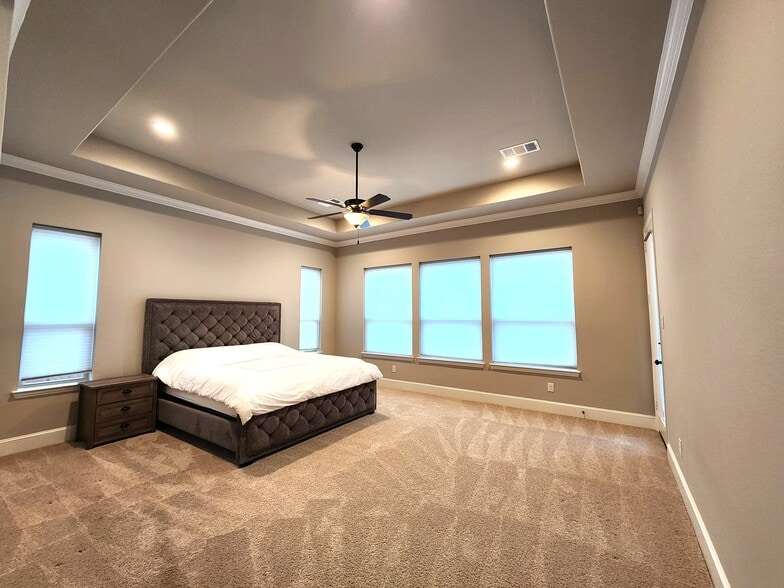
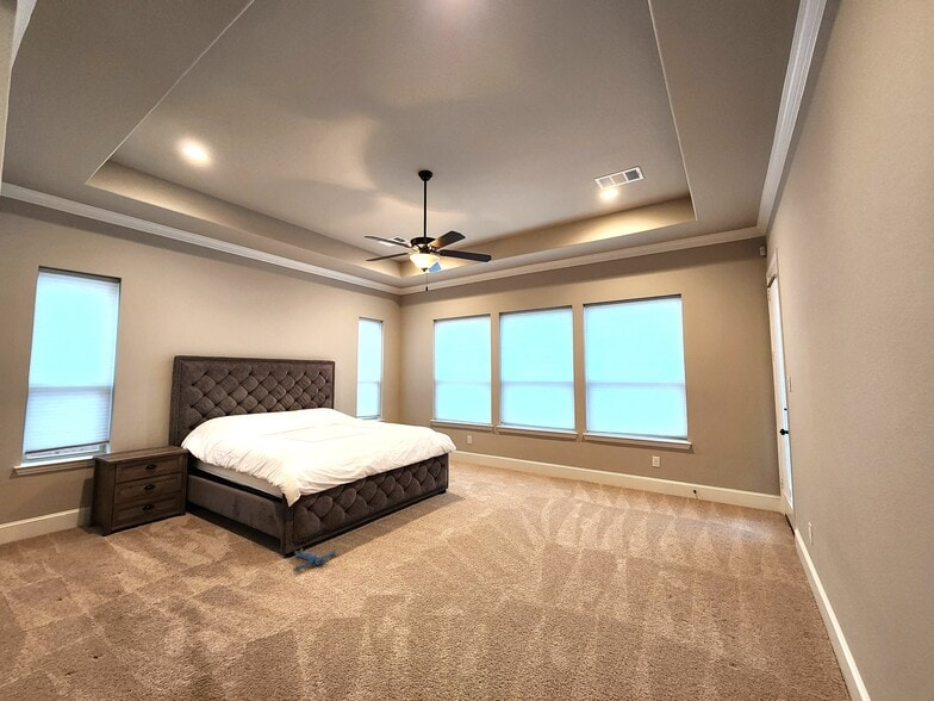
+ plush toy (310, 557)
